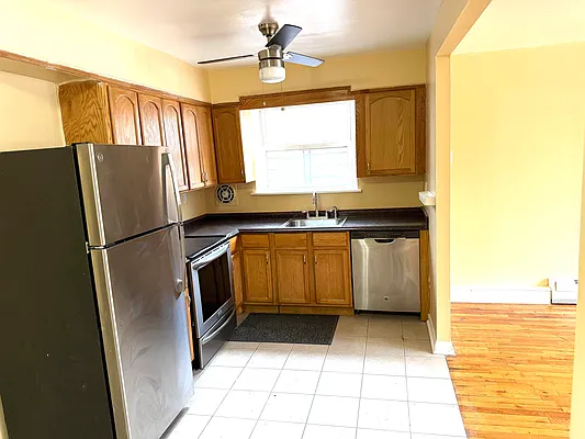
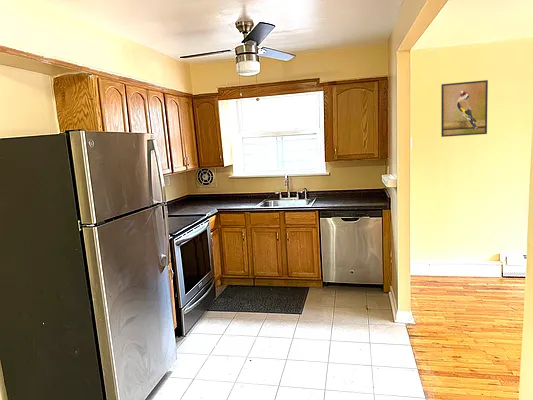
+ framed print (464, 109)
